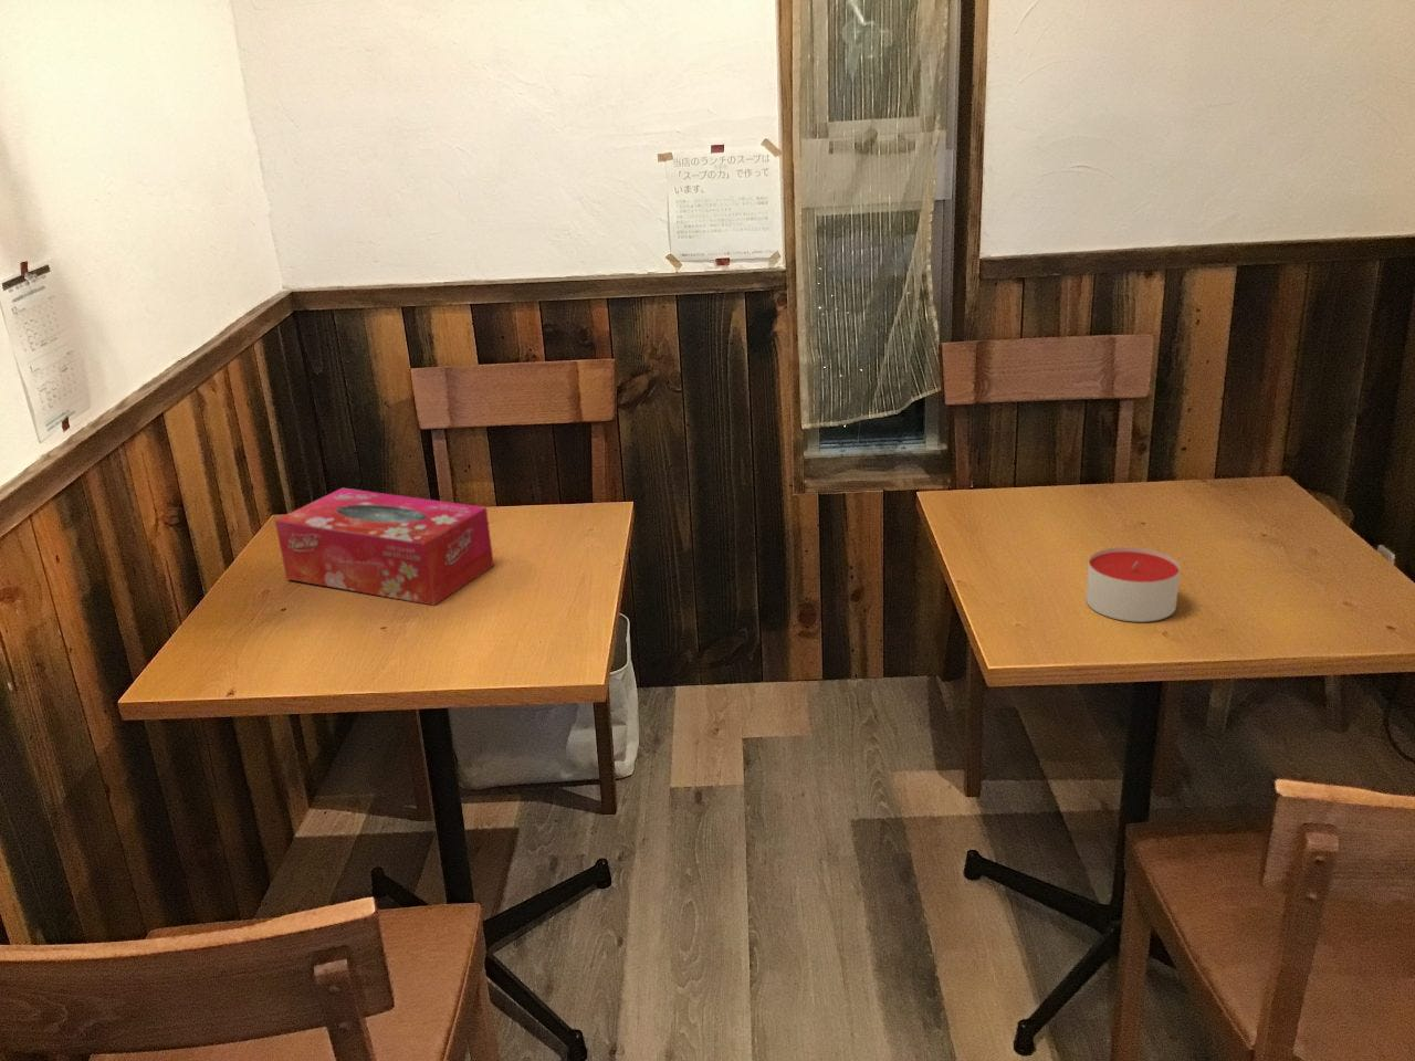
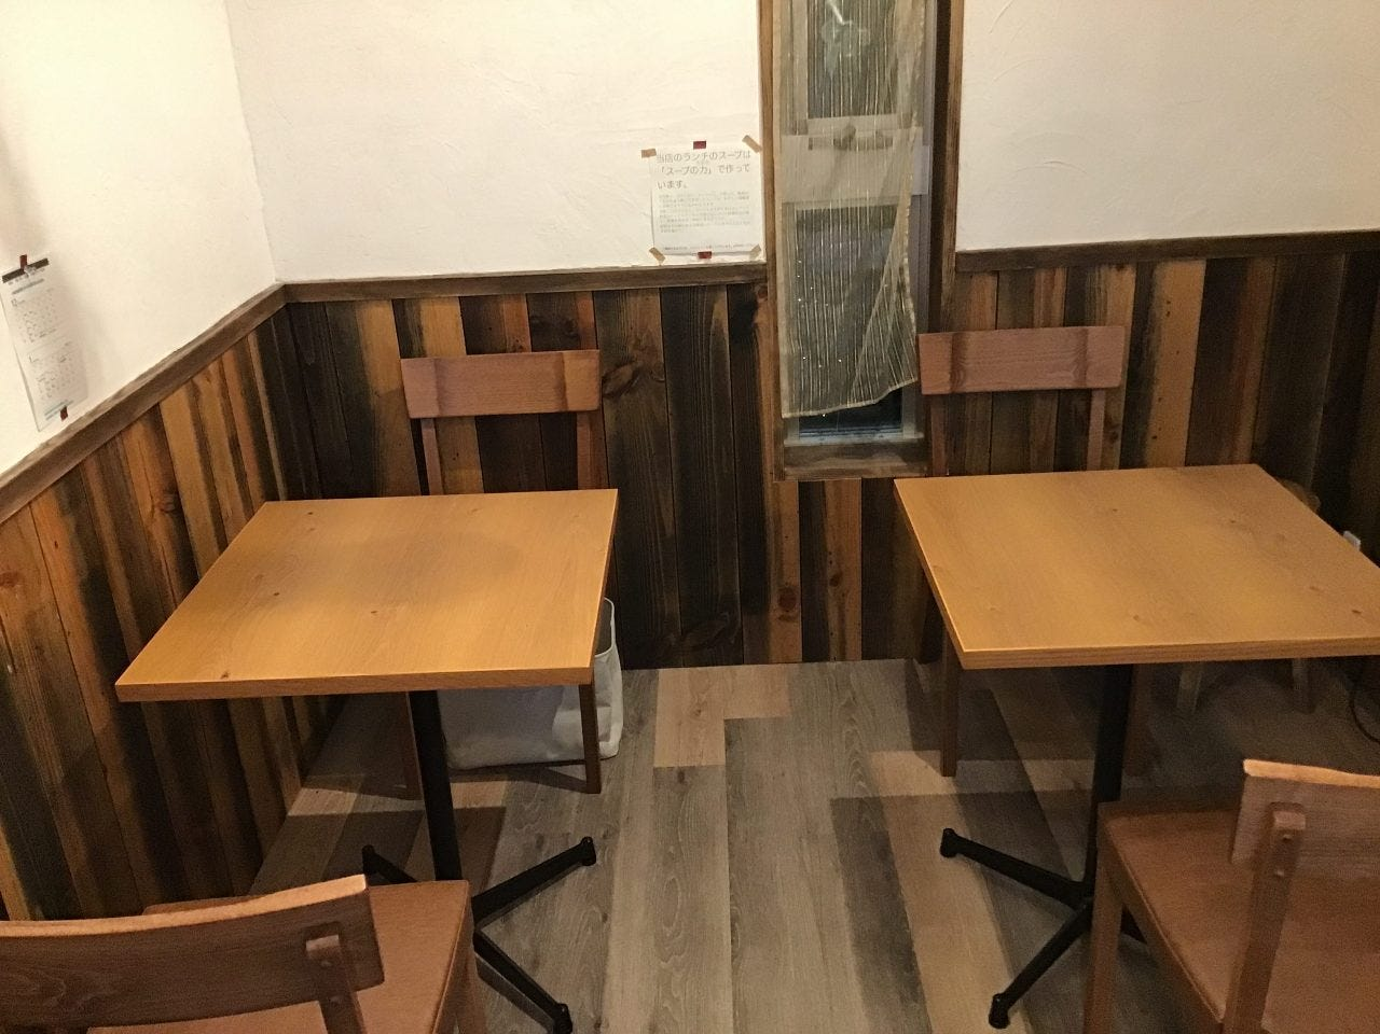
- candle (1132, 582)
- tissue box (384, 543)
